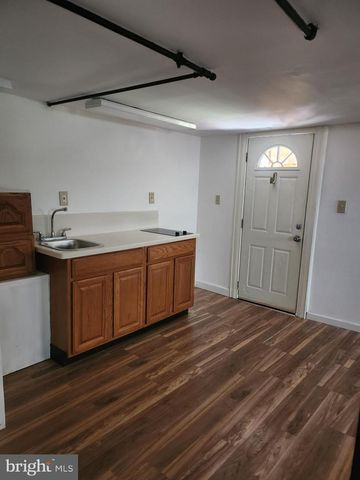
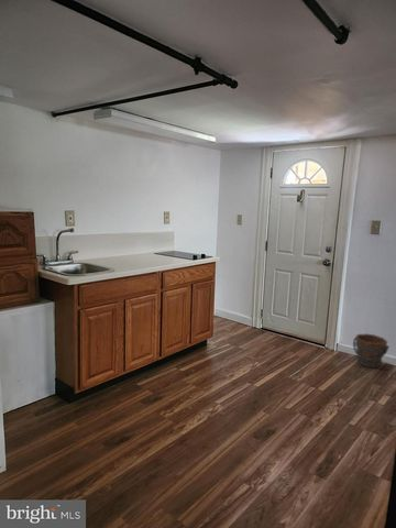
+ bucket (370, 351)
